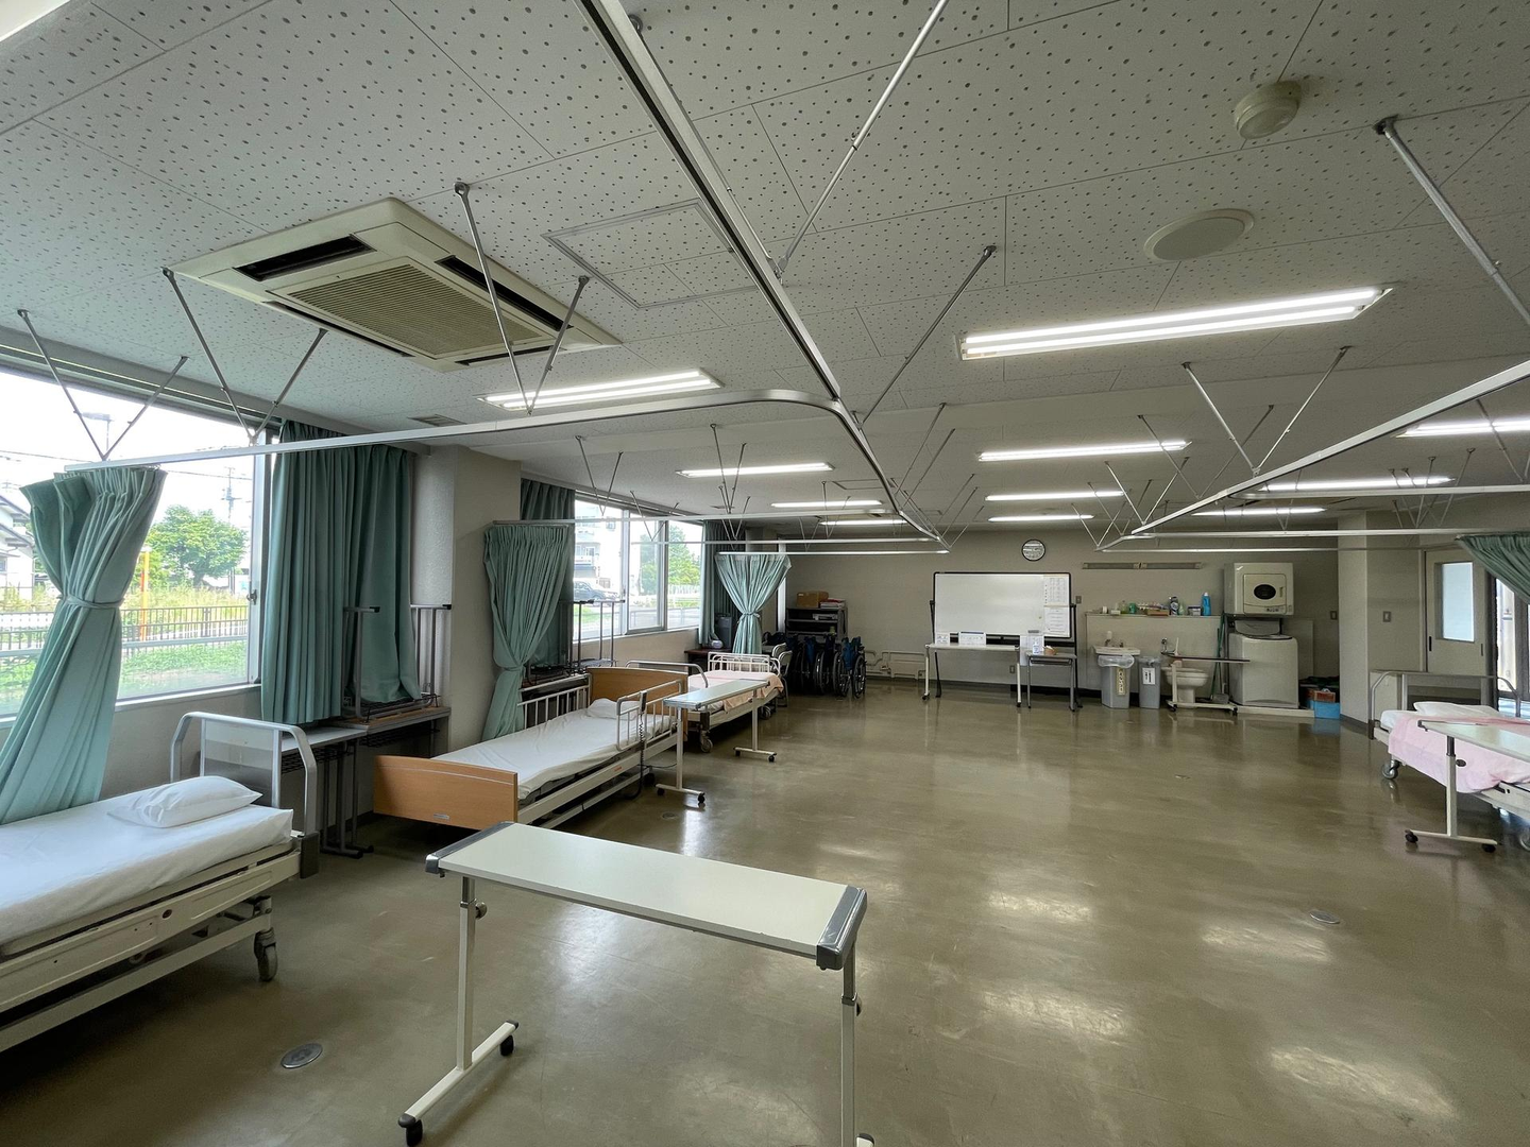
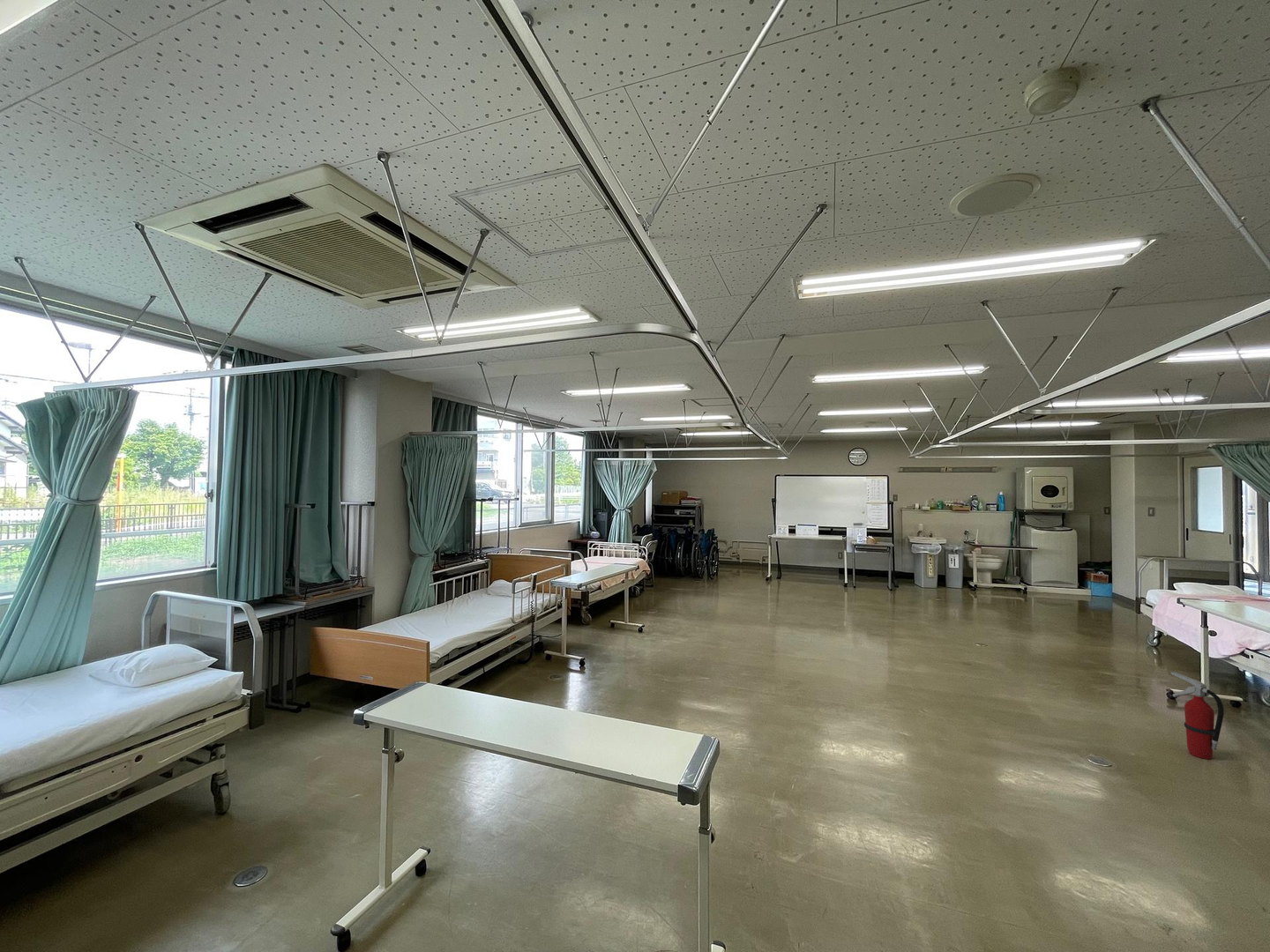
+ fire extinguisher (1198, 717)
